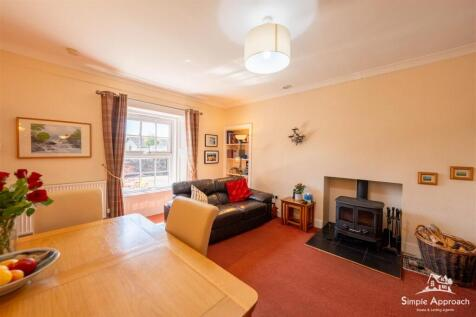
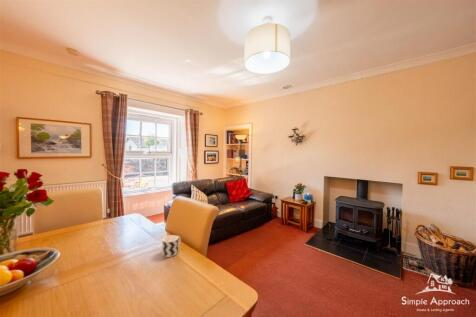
+ cup (172, 244)
